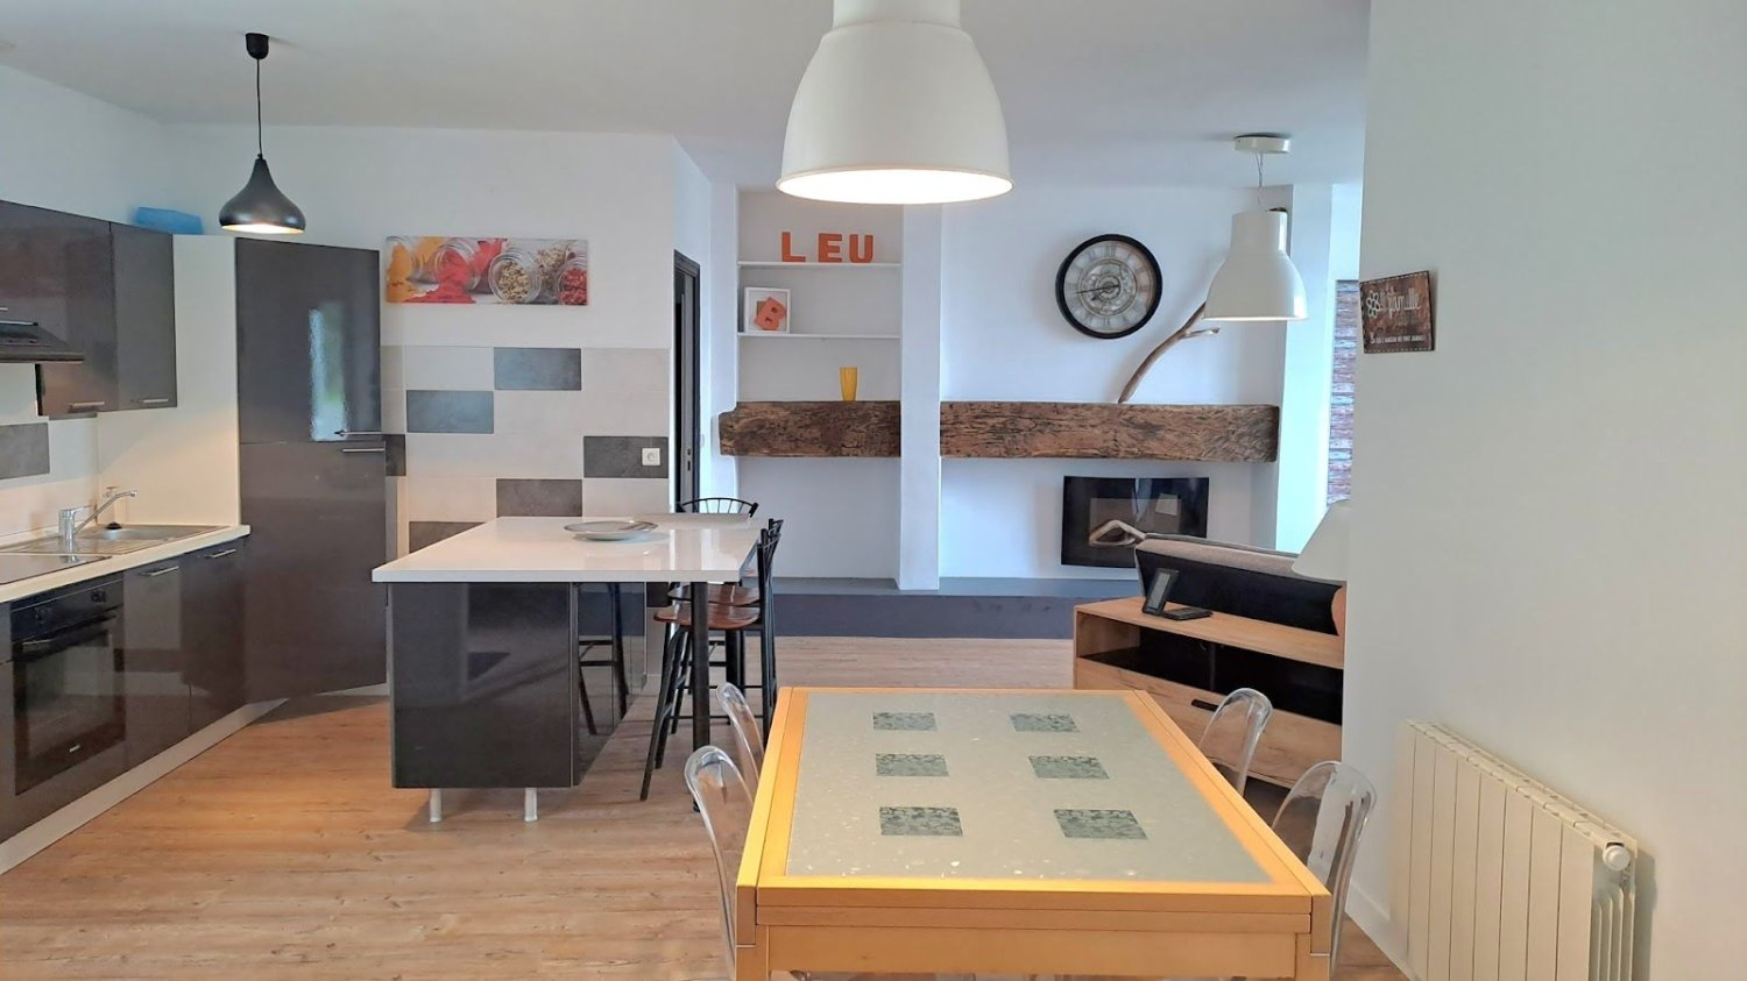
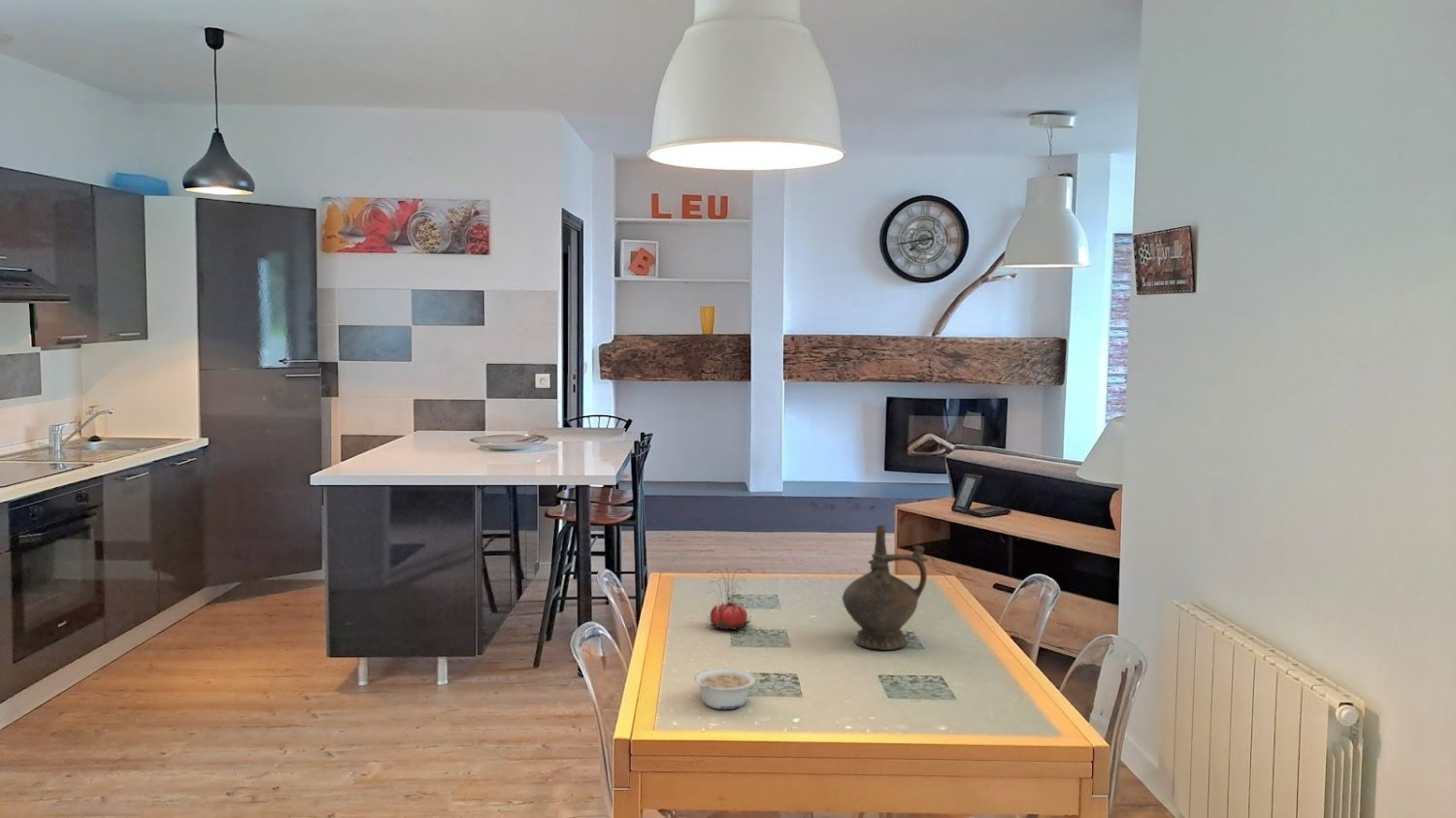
+ flower (728, 597)
+ legume (724, 688)
+ ceremonial vessel (884, 584)
